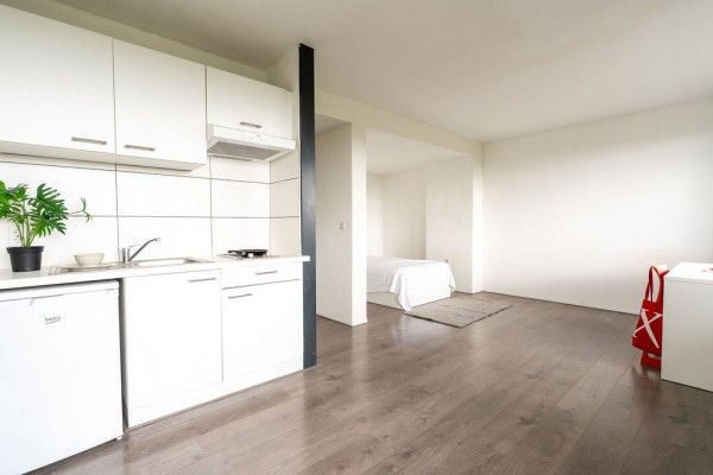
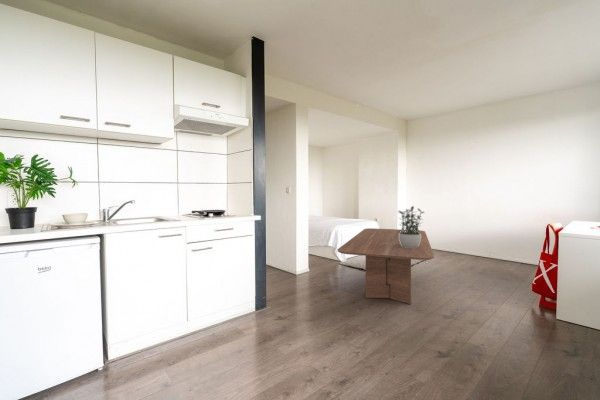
+ dining table (389, 263)
+ potted plant (411, 226)
